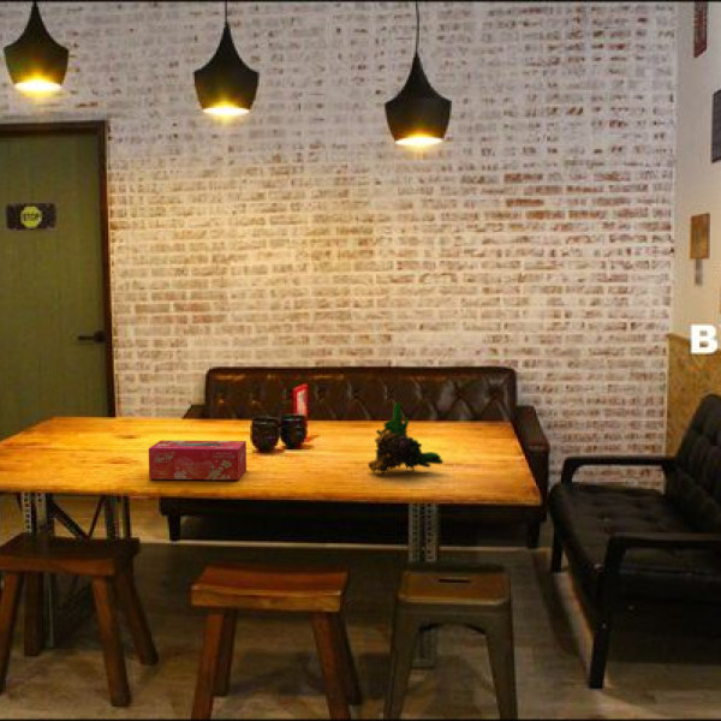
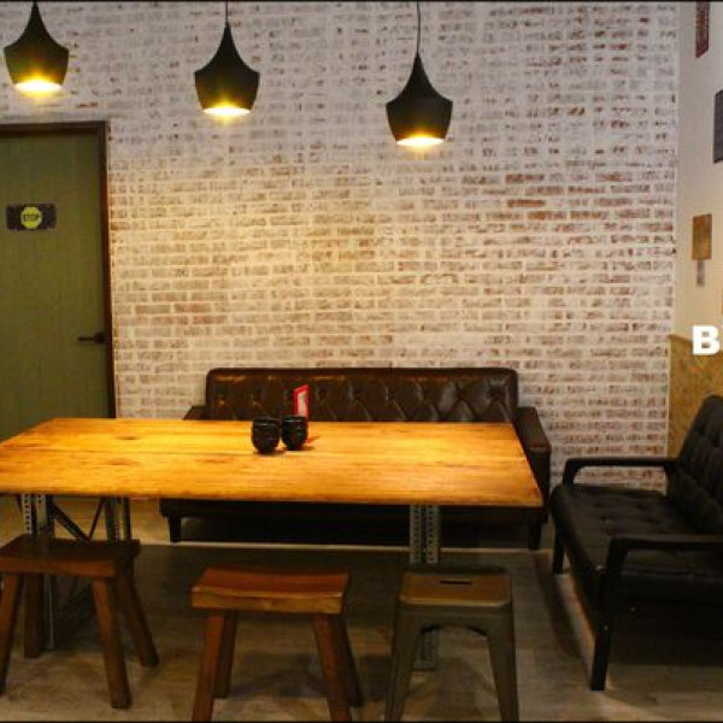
- mineral sample (405, 437)
- tissue box (198, 459)
